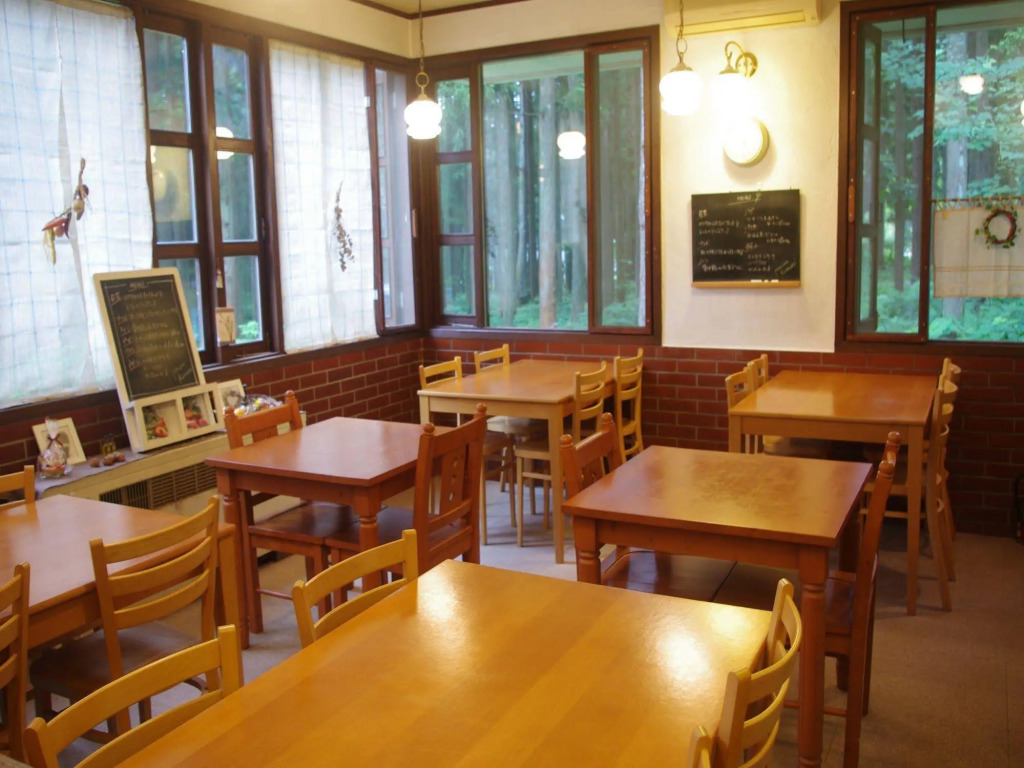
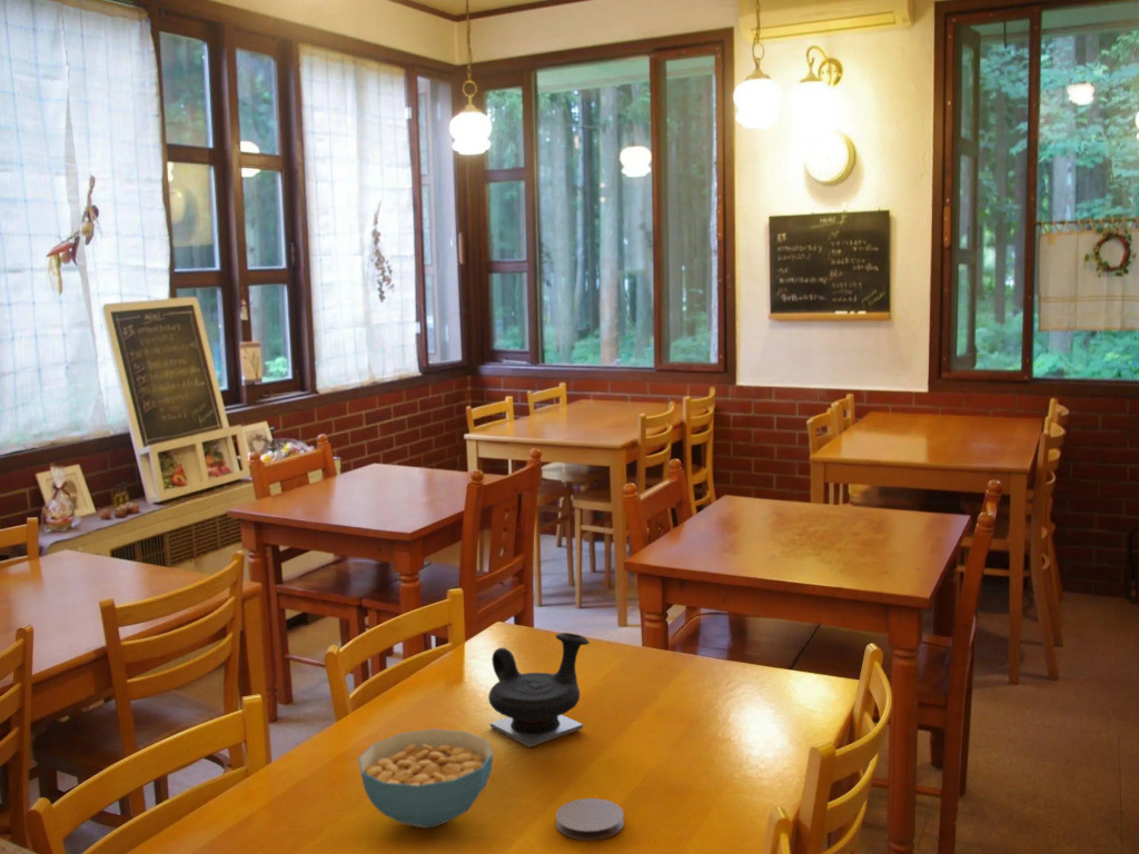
+ coaster (590, 818)
+ cereal bowl (427, 786)
+ teapot (535, 679)
